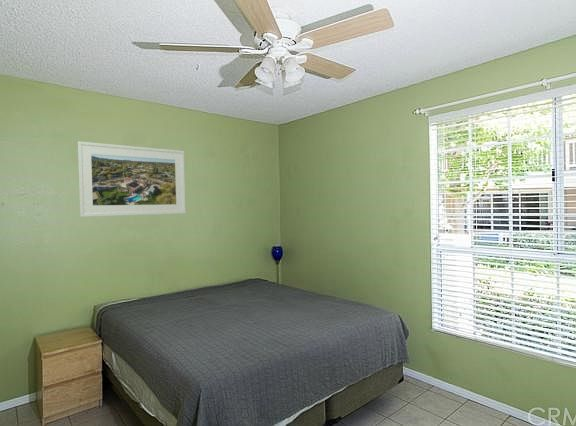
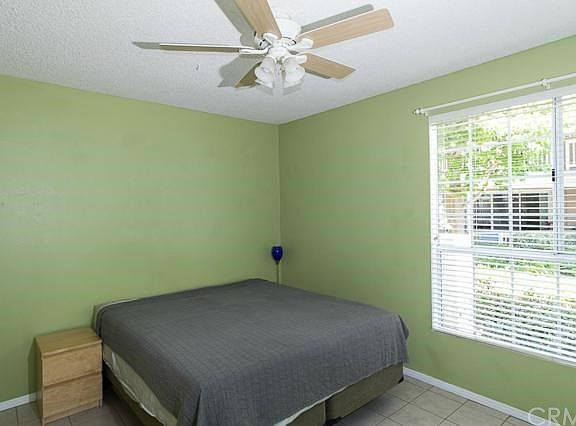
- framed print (136, 181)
